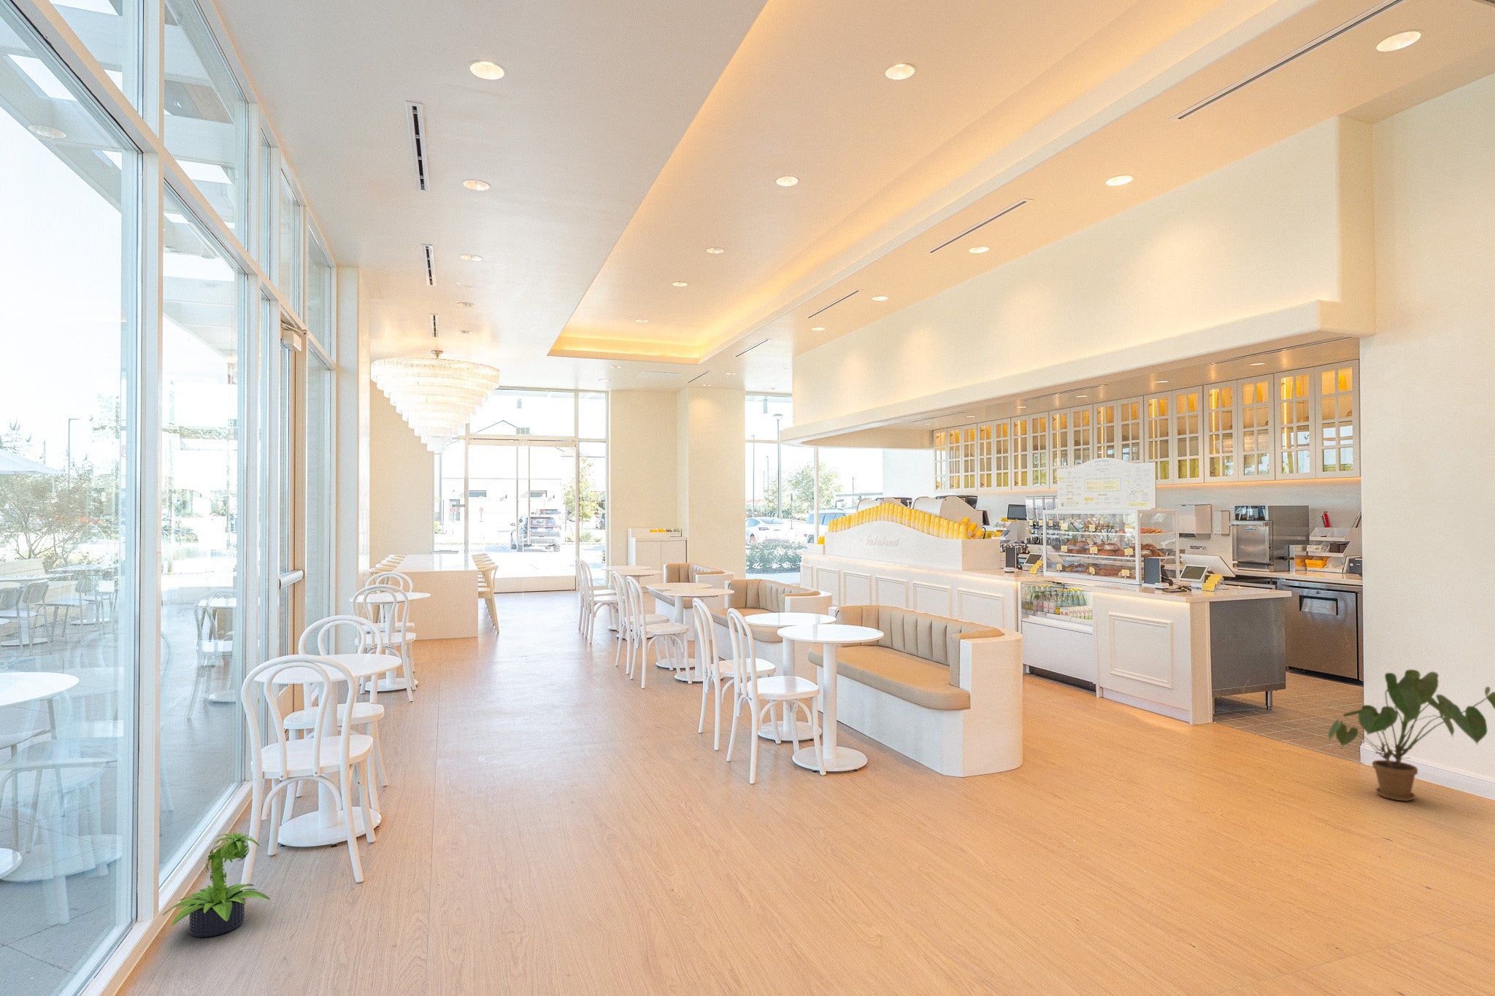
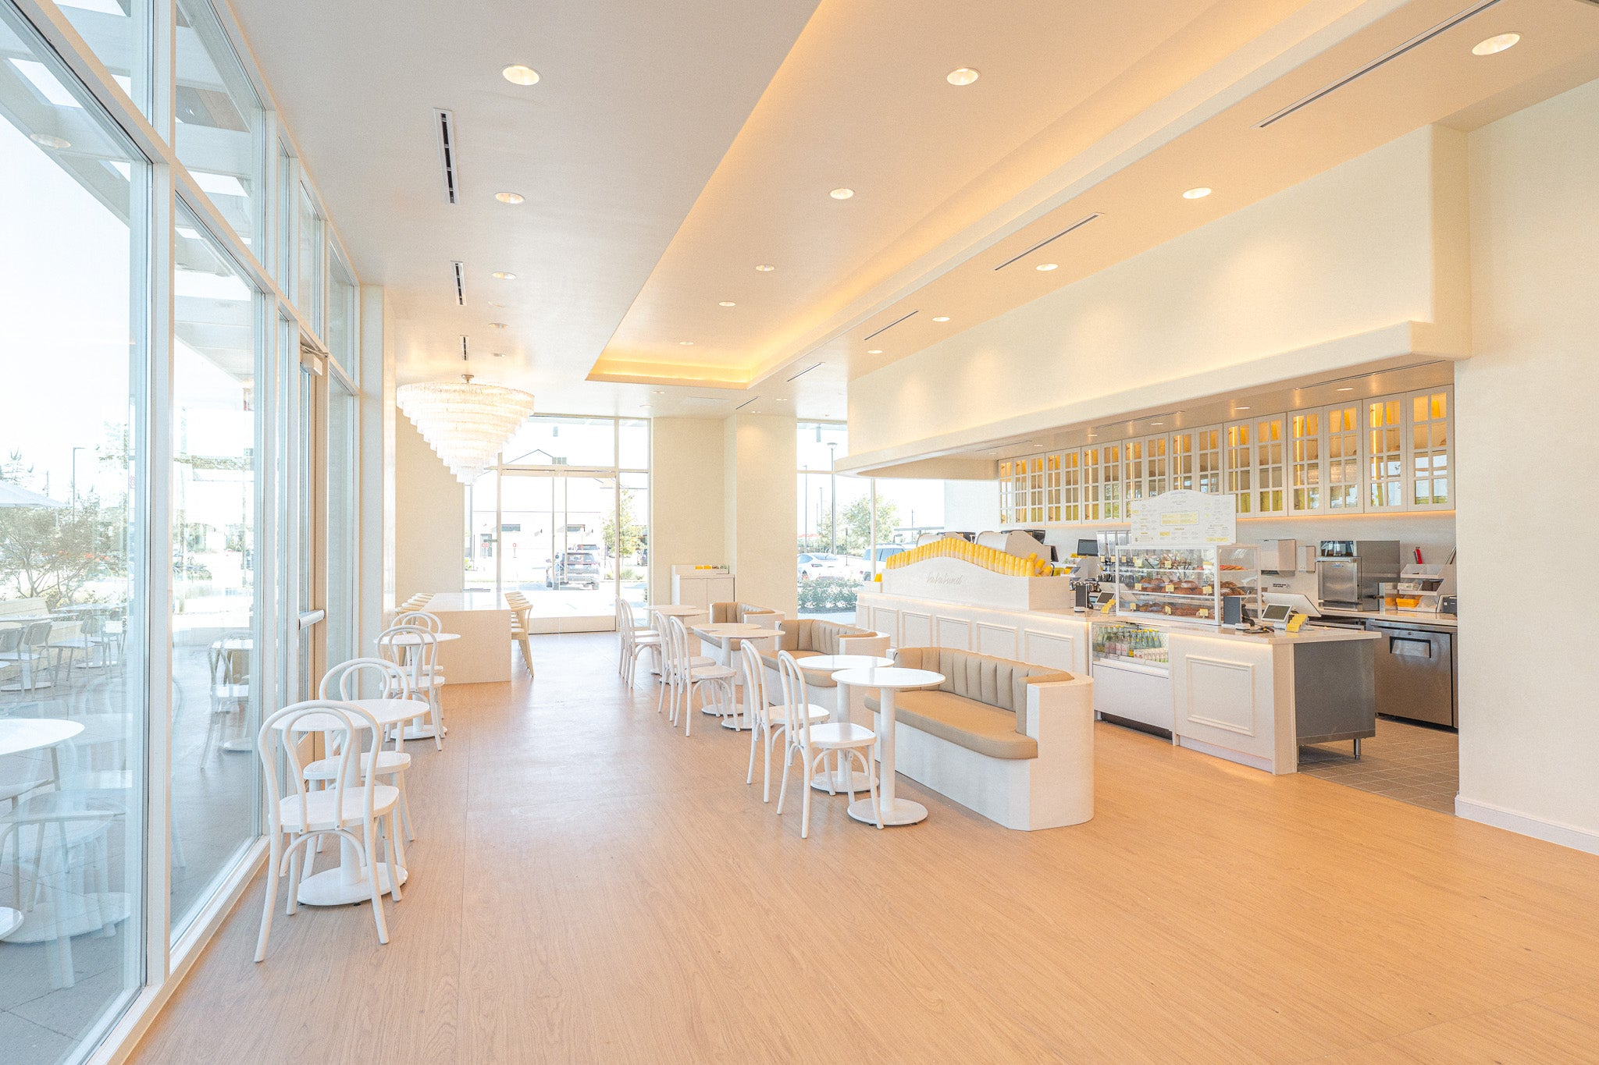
- potted plant (217, 882)
- house plant (1416, 736)
